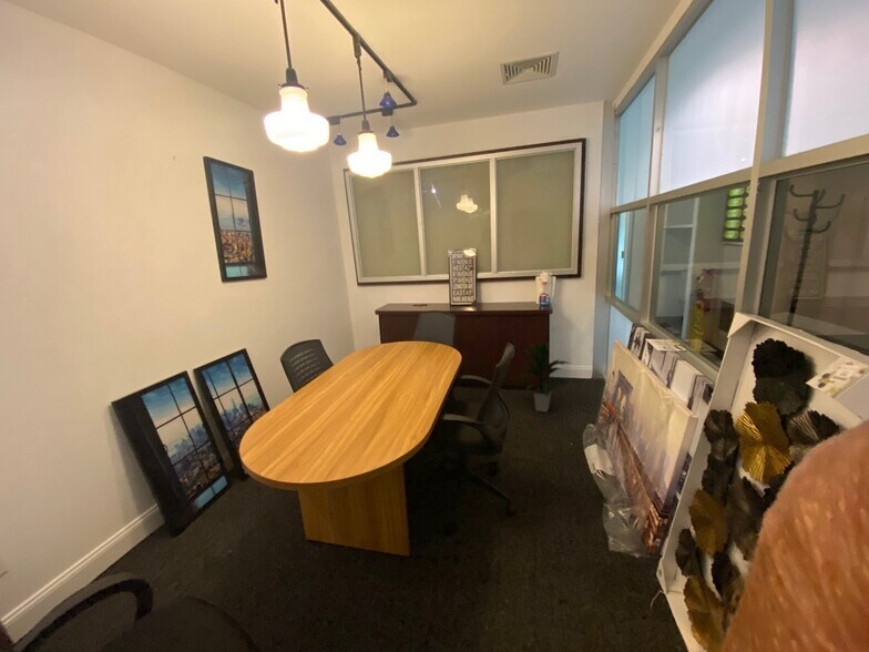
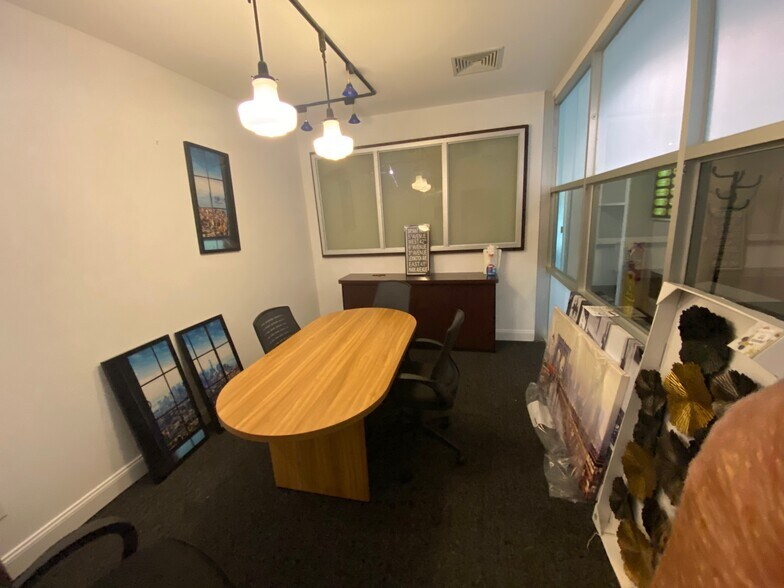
- indoor plant (540, 375)
